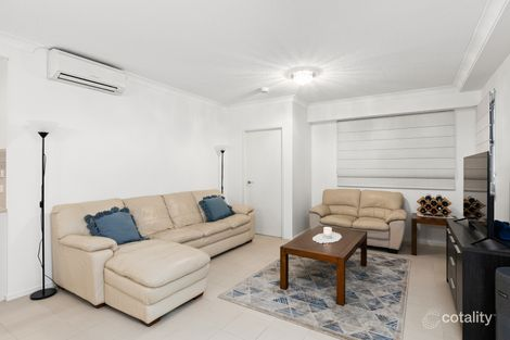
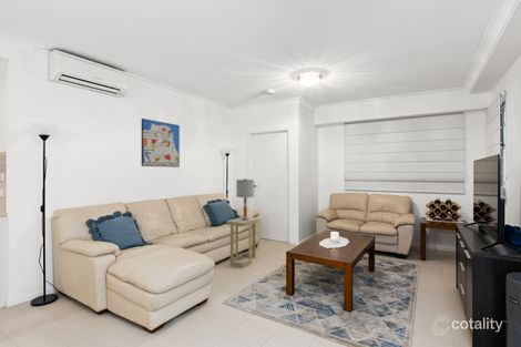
+ wall art (161, 144)
+ side table (237, 239)
+ lamp (245, 198)
